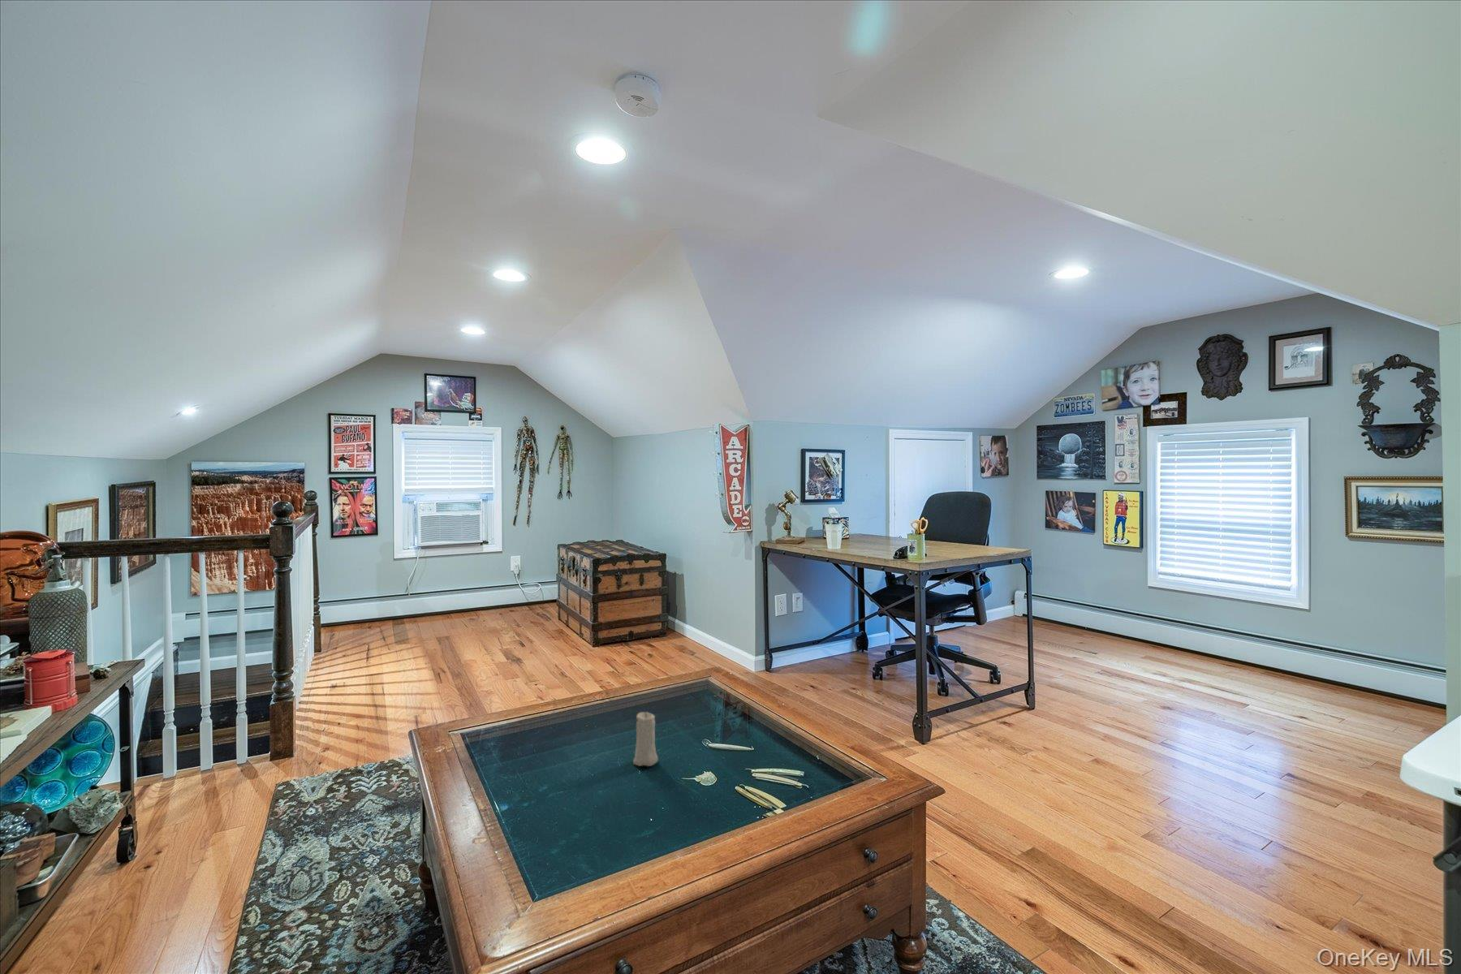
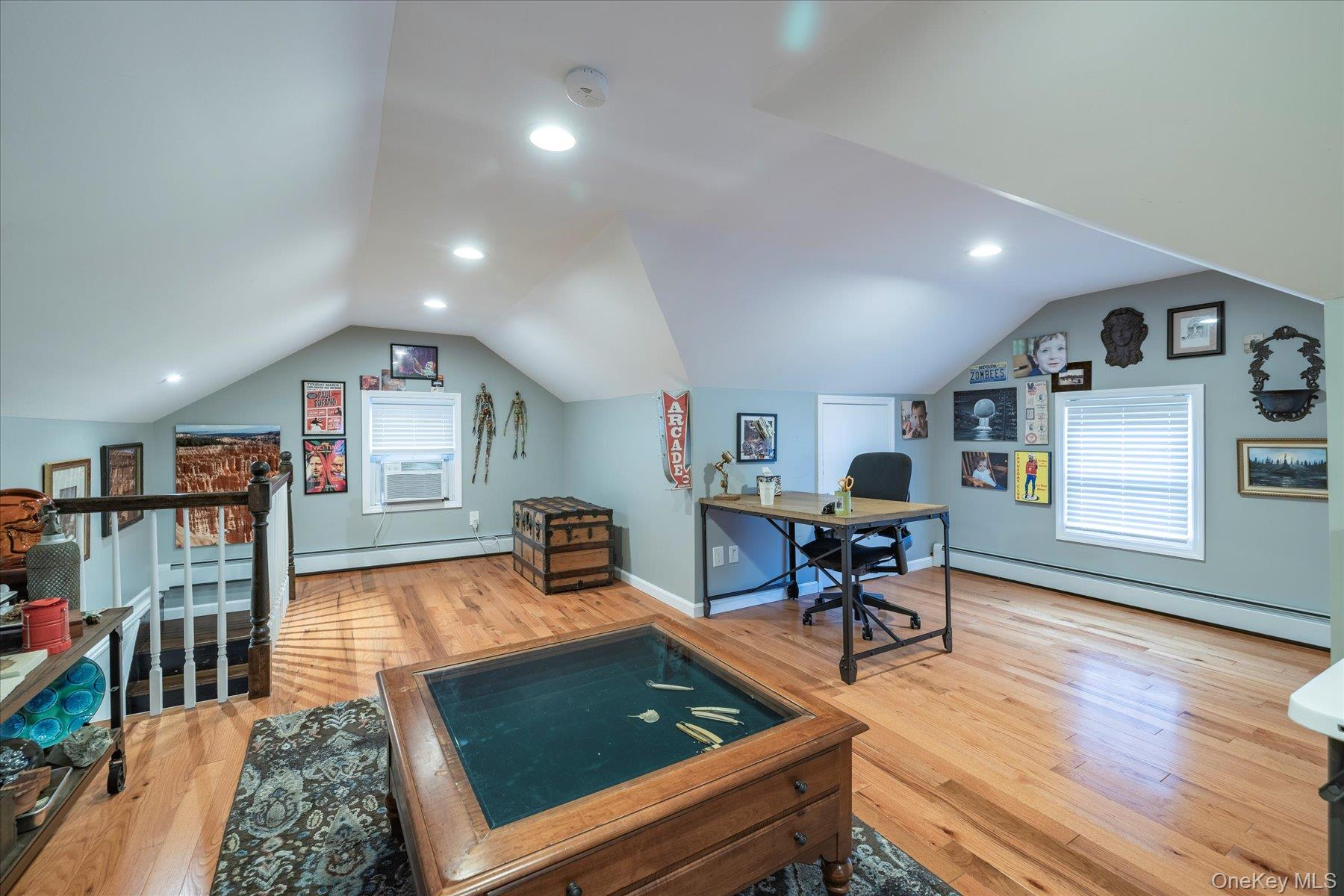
- candle (646, 735)
